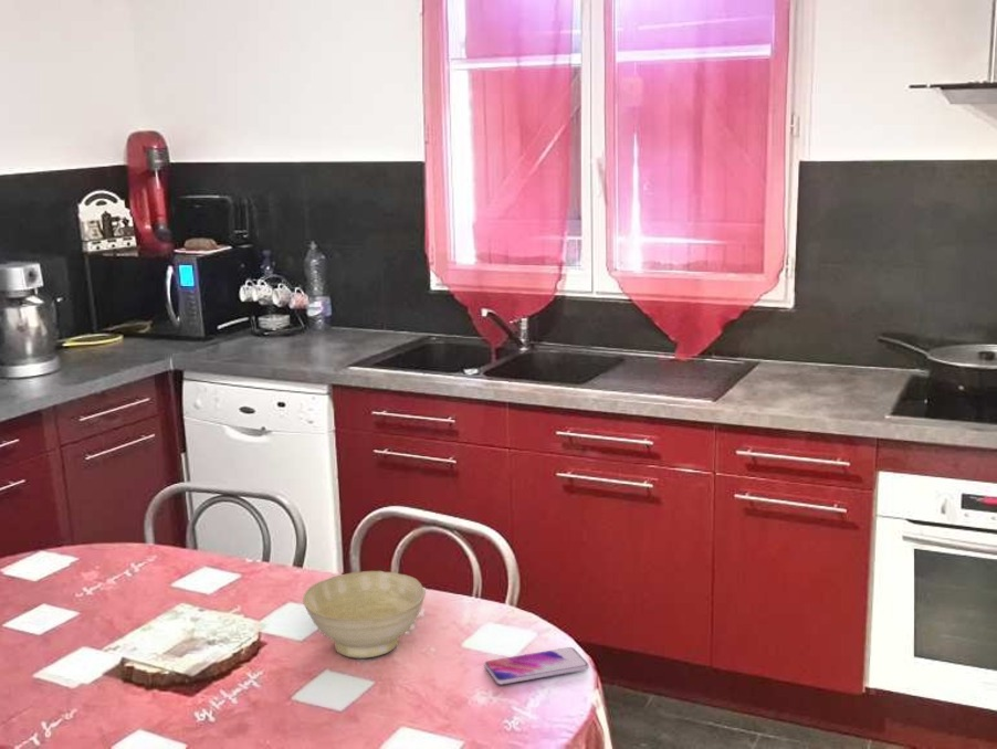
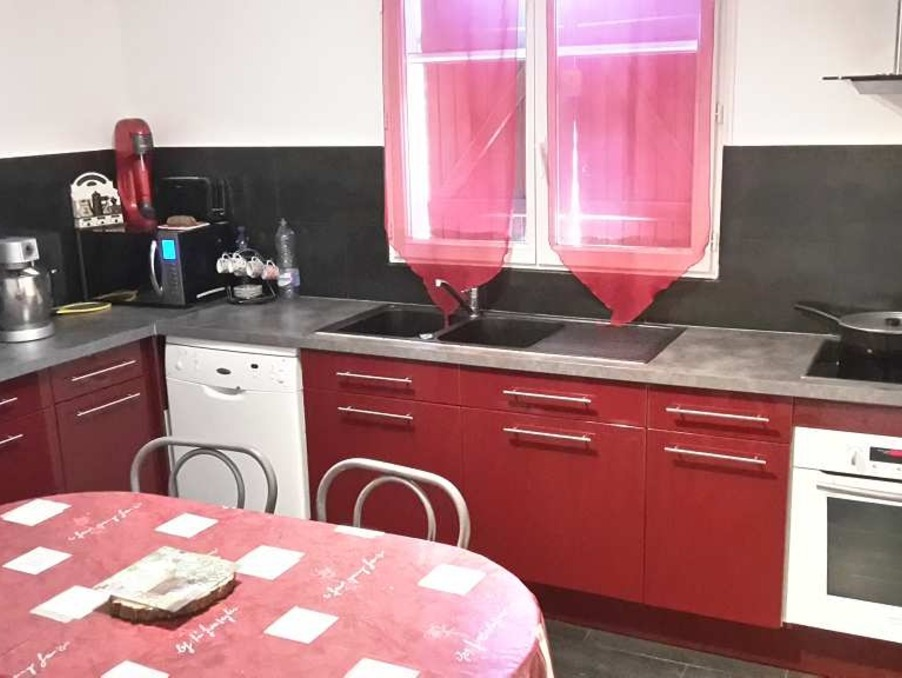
- bowl (366, 619)
- smartphone (536, 665)
